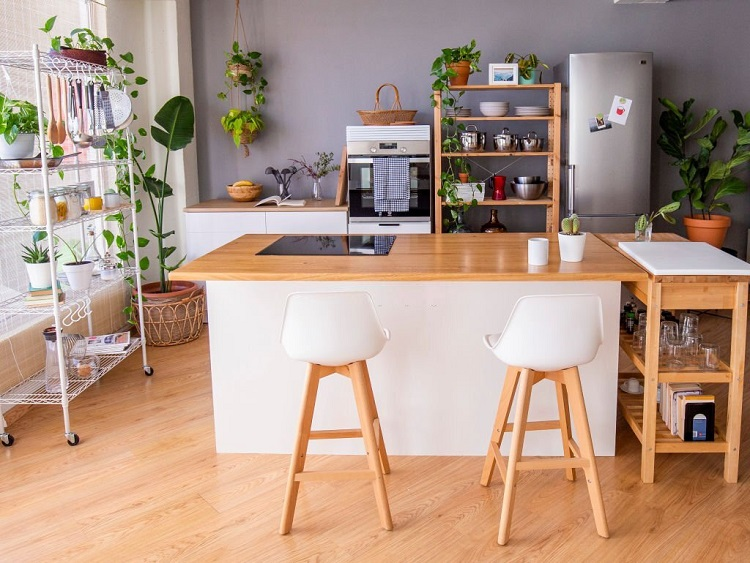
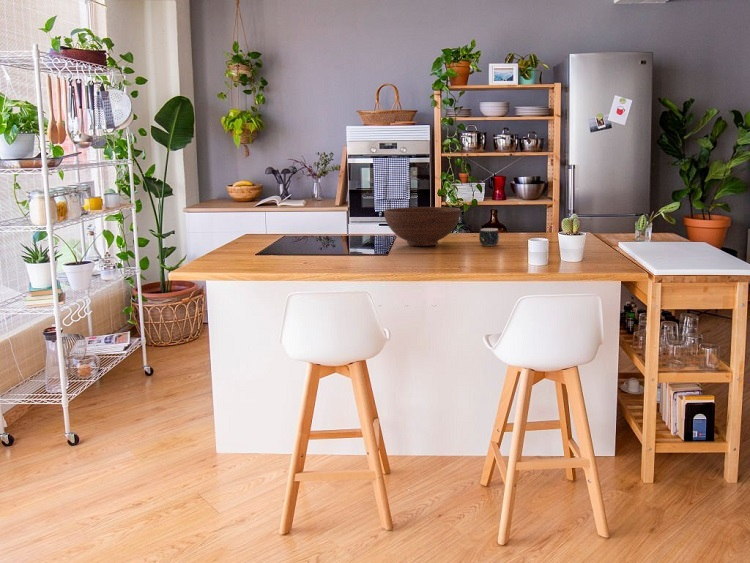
+ fruit bowl (422, 227)
+ mug (488, 236)
